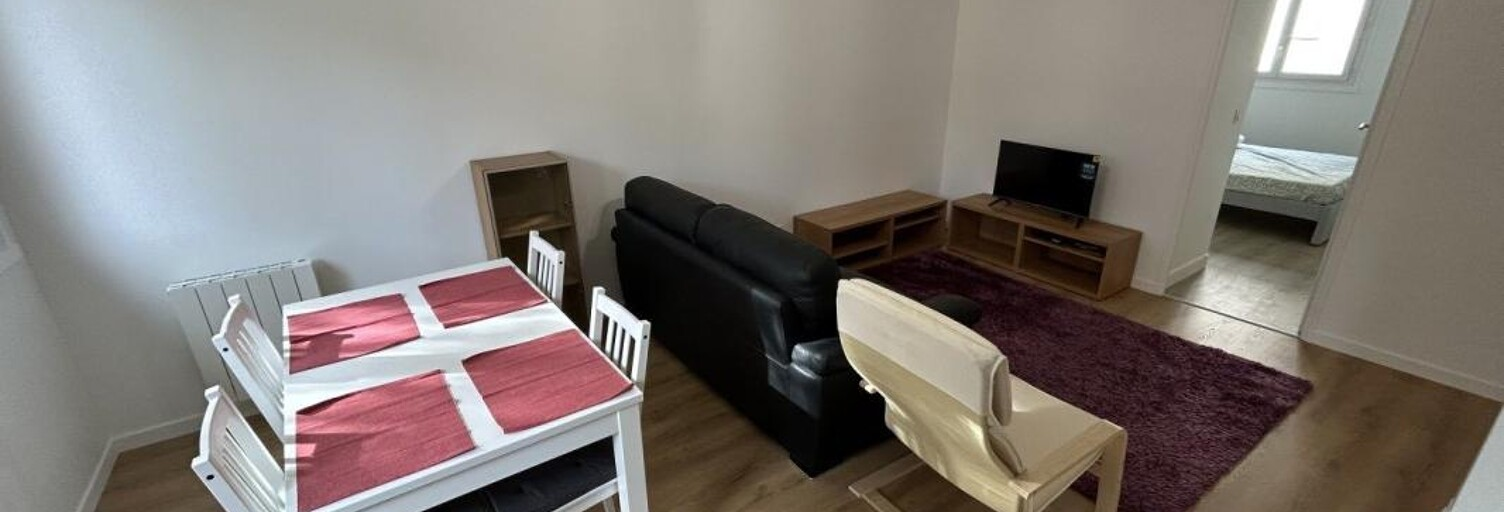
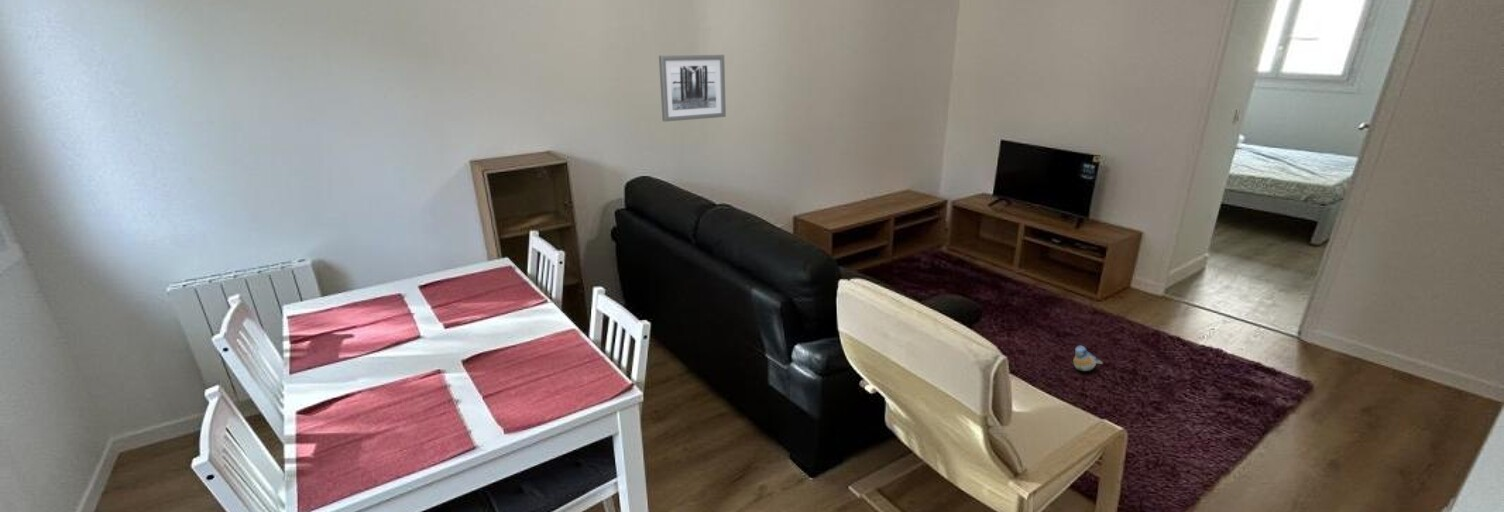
+ wall art (693, 87)
+ plush toy (1086, 357)
